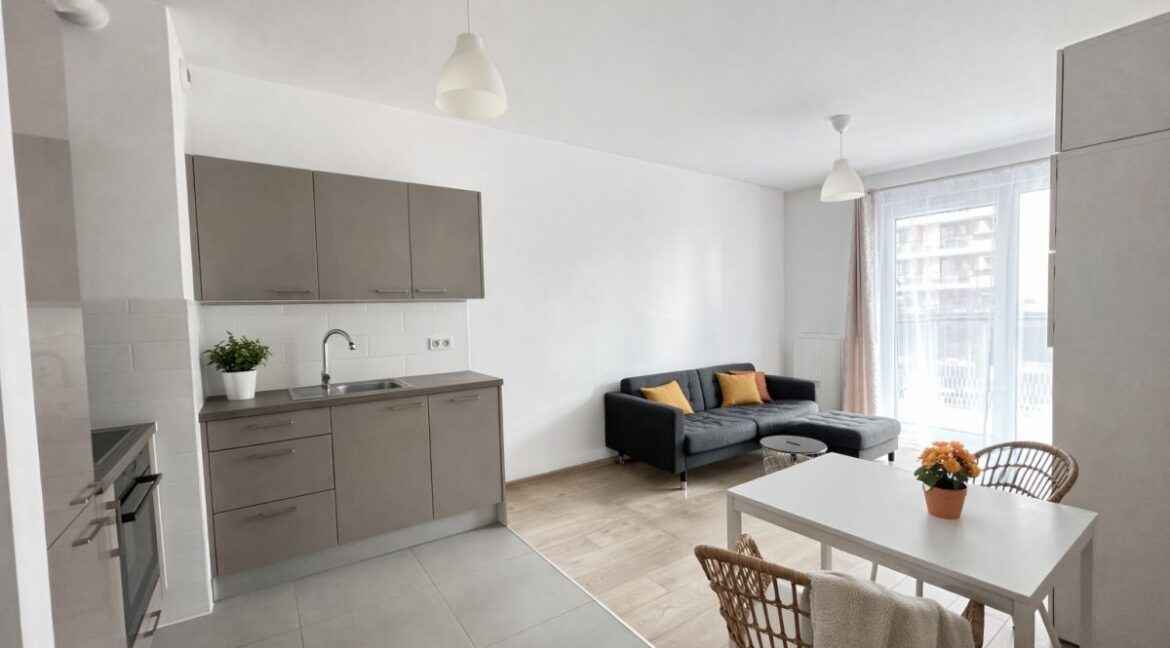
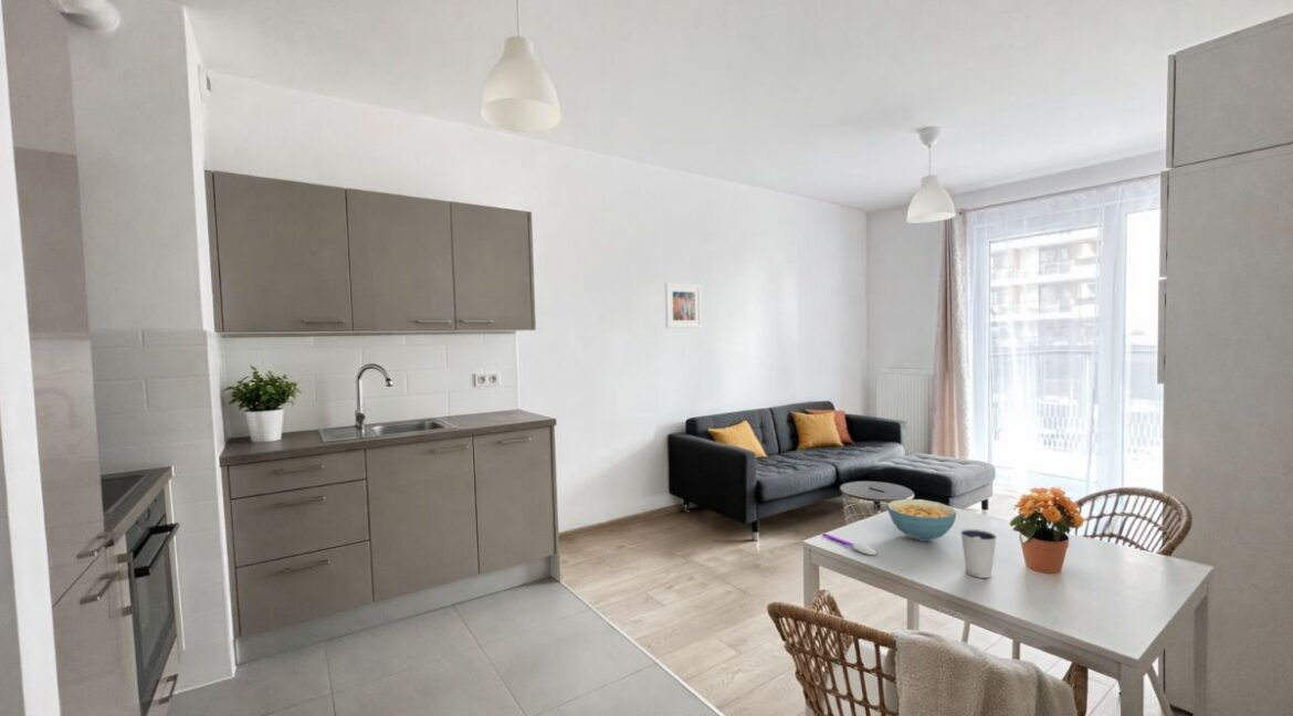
+ cereal bowl (921, 523)
+ spoon (848, 543)
+ dixie cup (978, 554)
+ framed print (683, 306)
